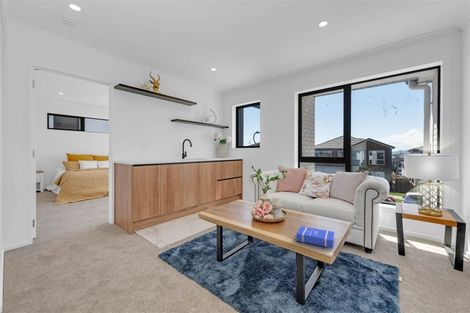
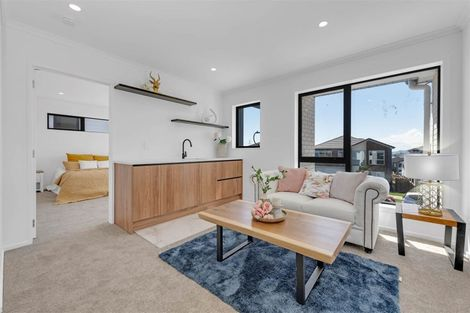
- book (315, 236)
